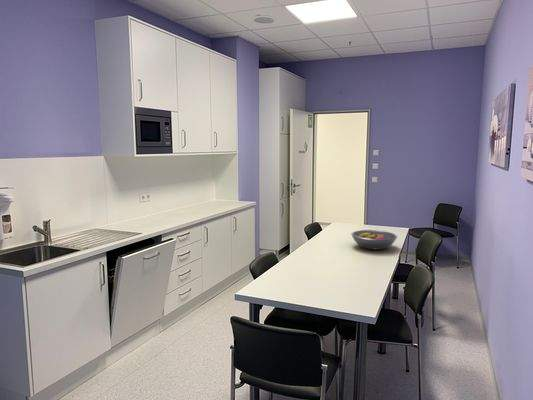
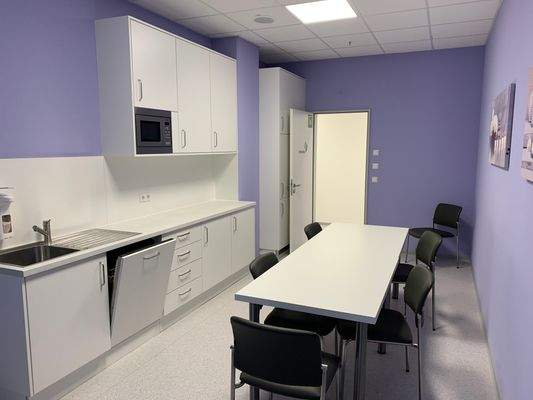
- fruit bowl (373, 239)
